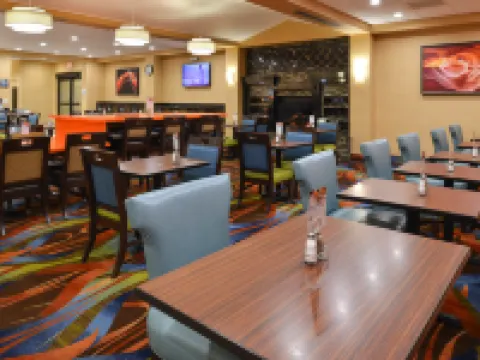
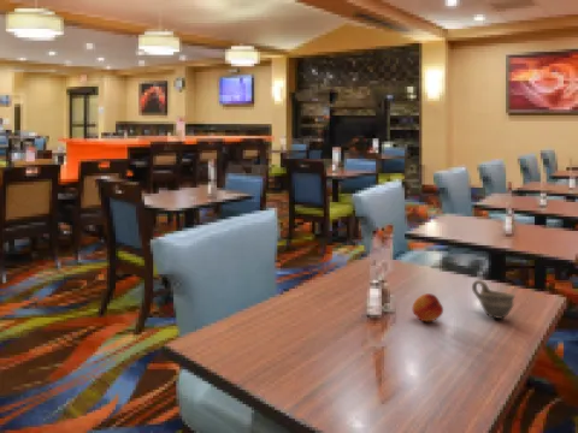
+ fruit (426, 307)
+ cup (494, 298)
